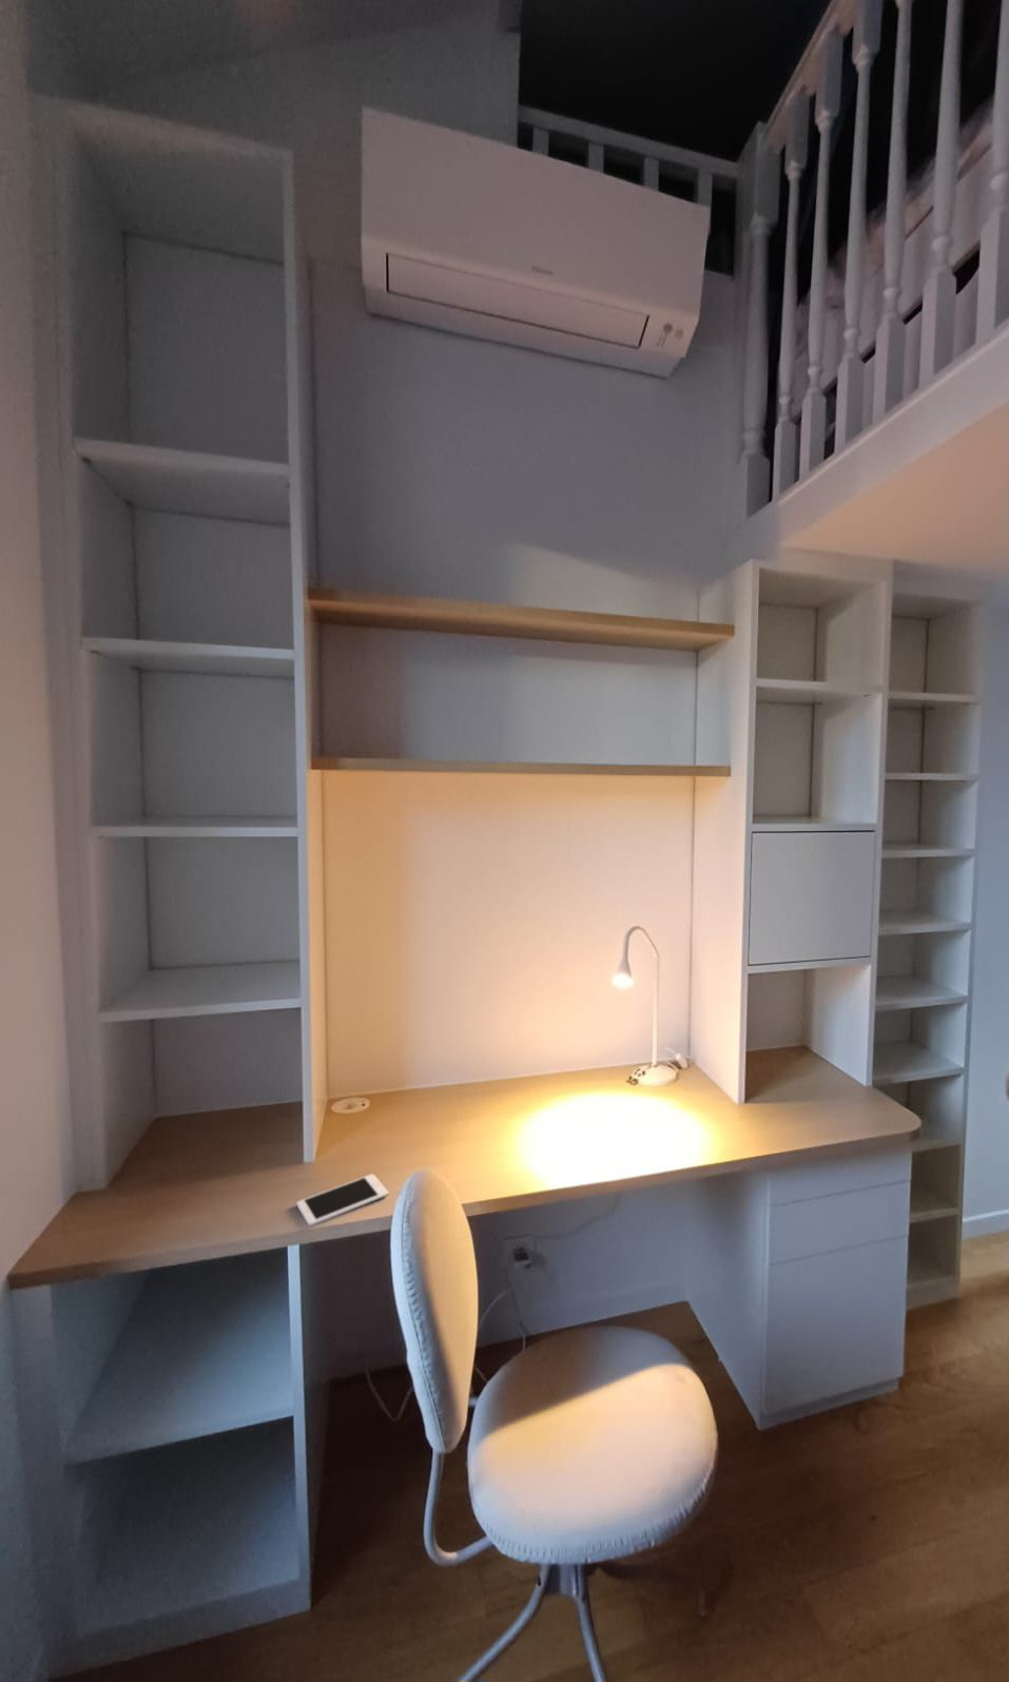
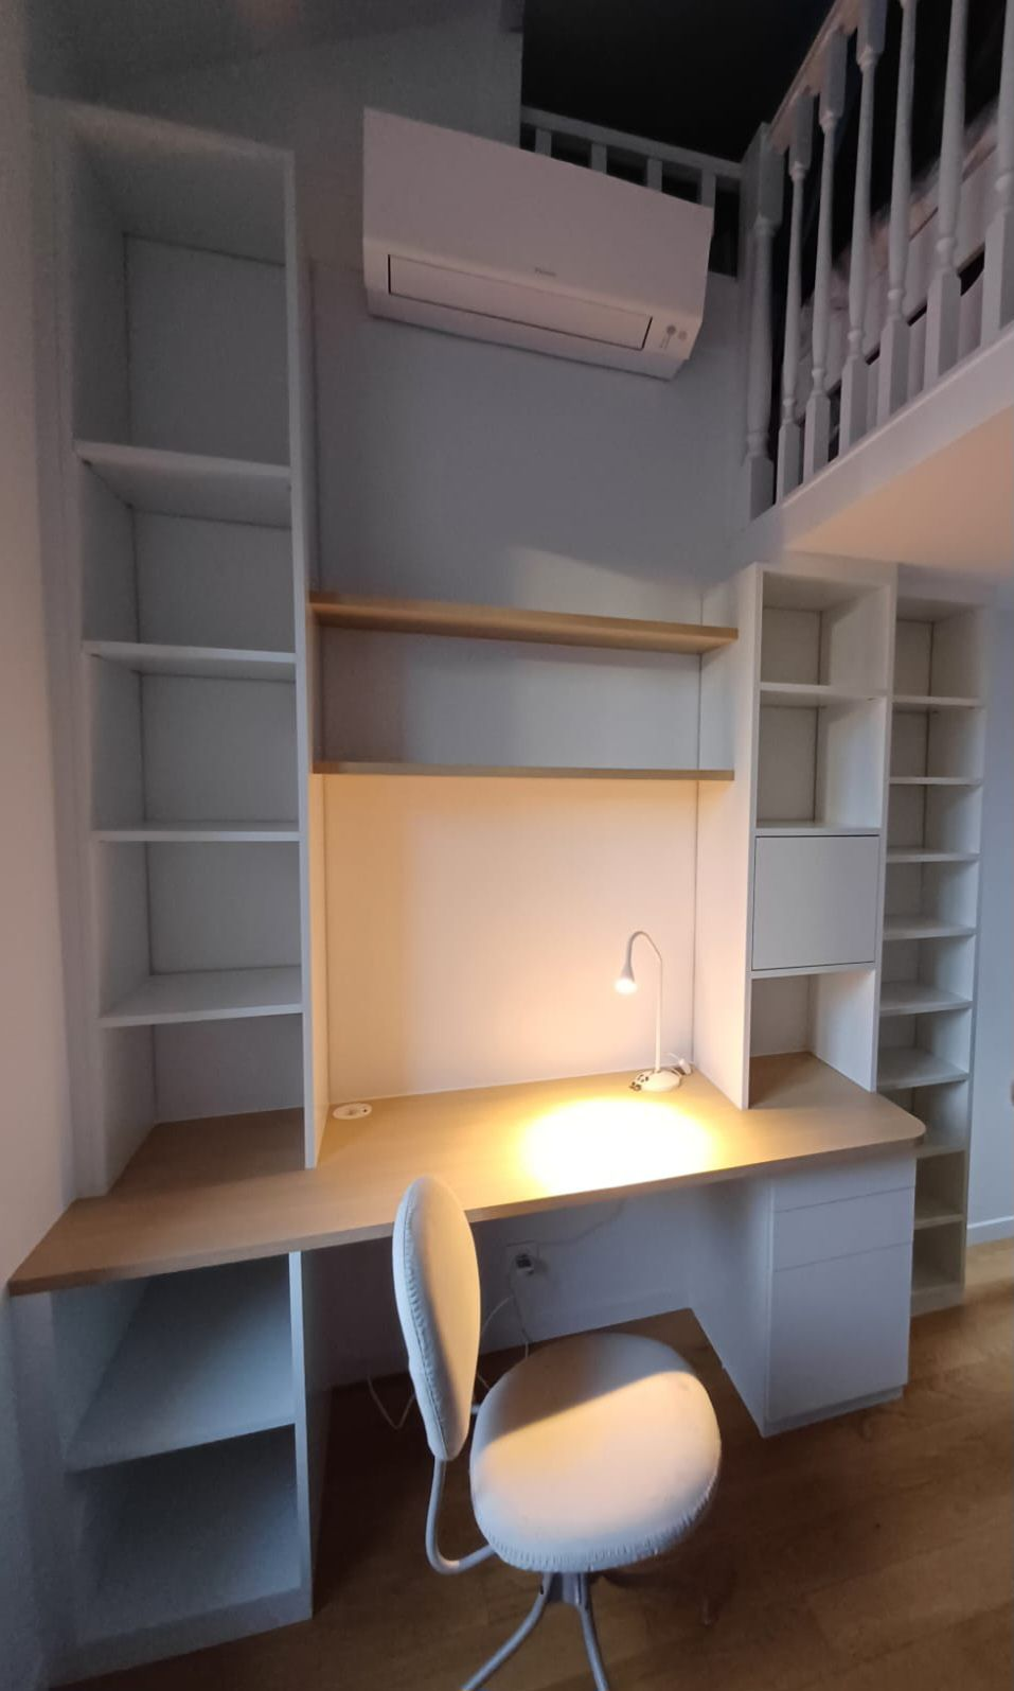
- cell phone (342, 1198)
